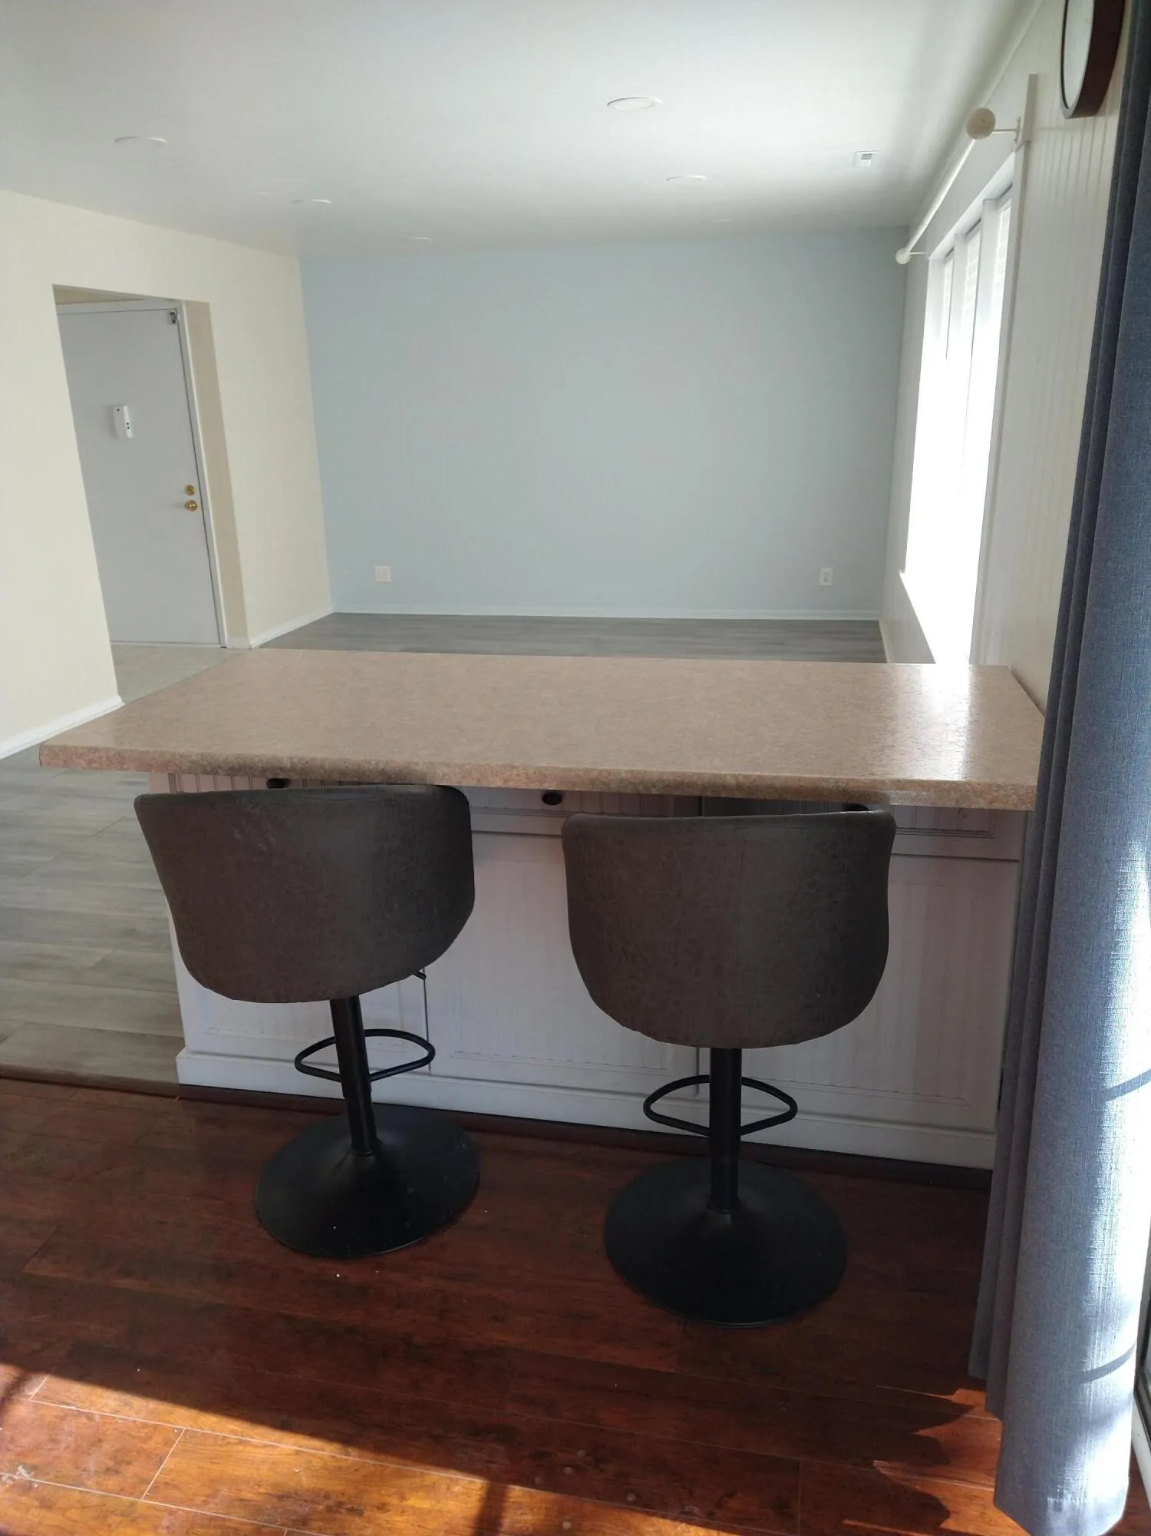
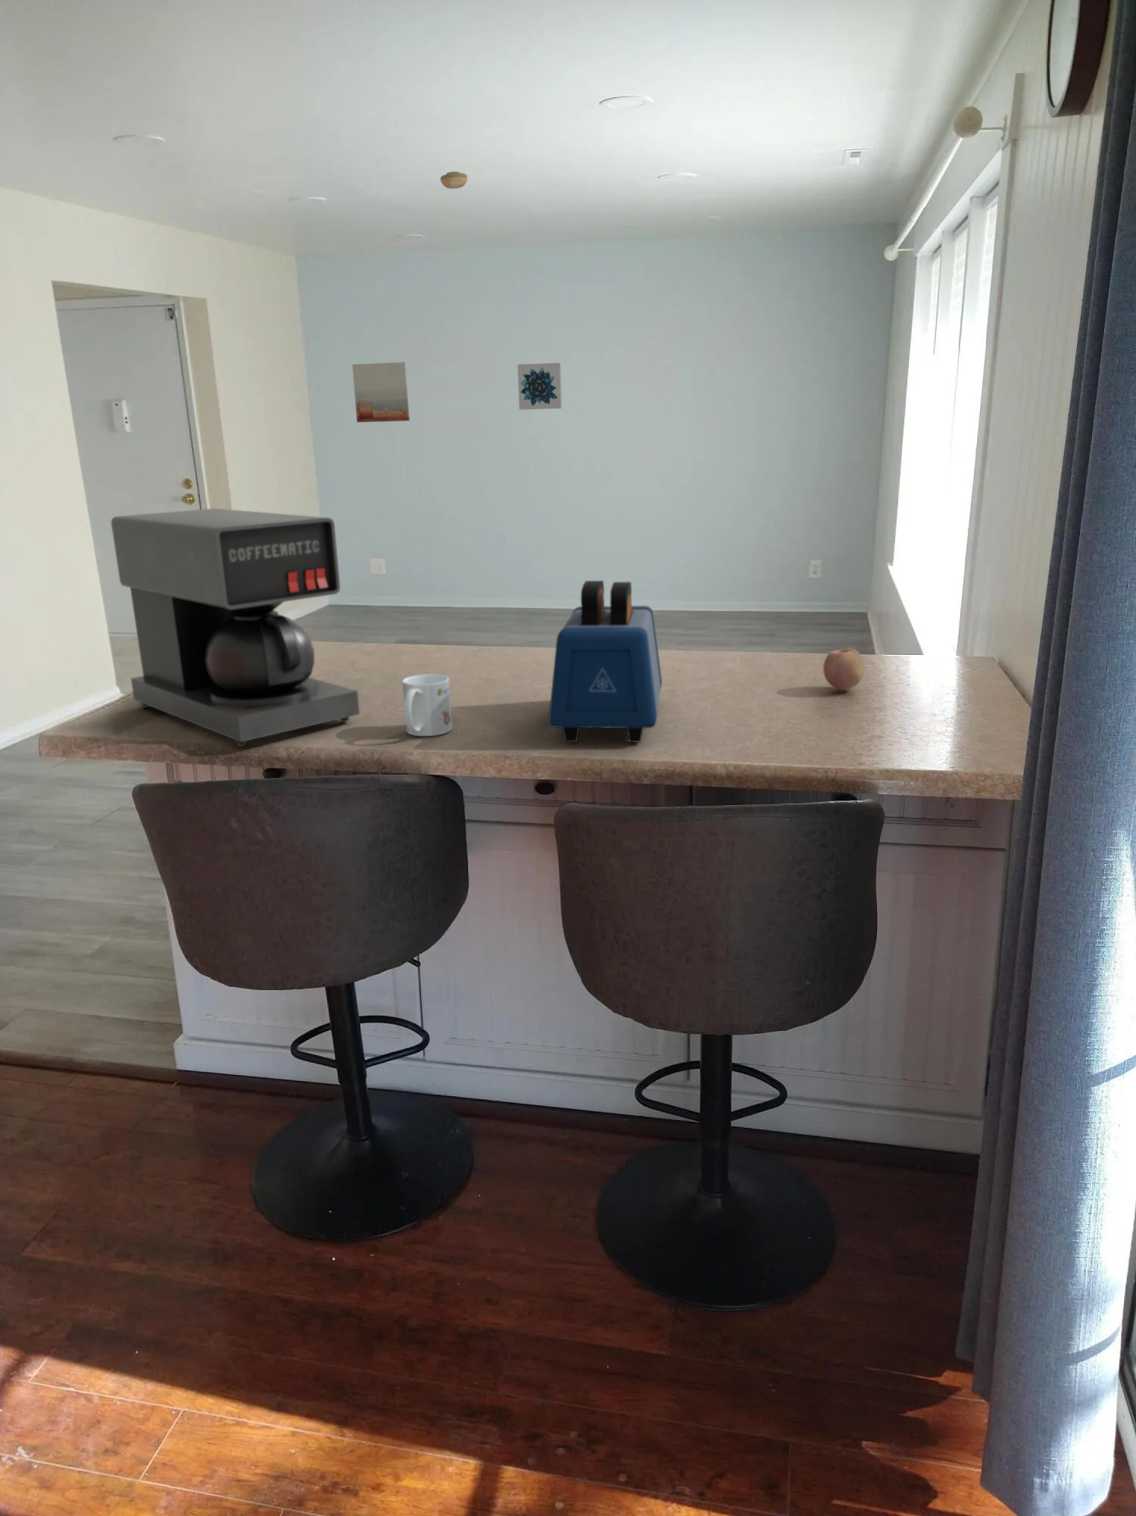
+ wall art (539, 386)
+ fruit (844, 670)
+ wall art (381, 393)
+ mug (422, 707)
+ toaster (607, 653)
+ coffee maker (230, 618)
+ smoke detector (453, 179)
